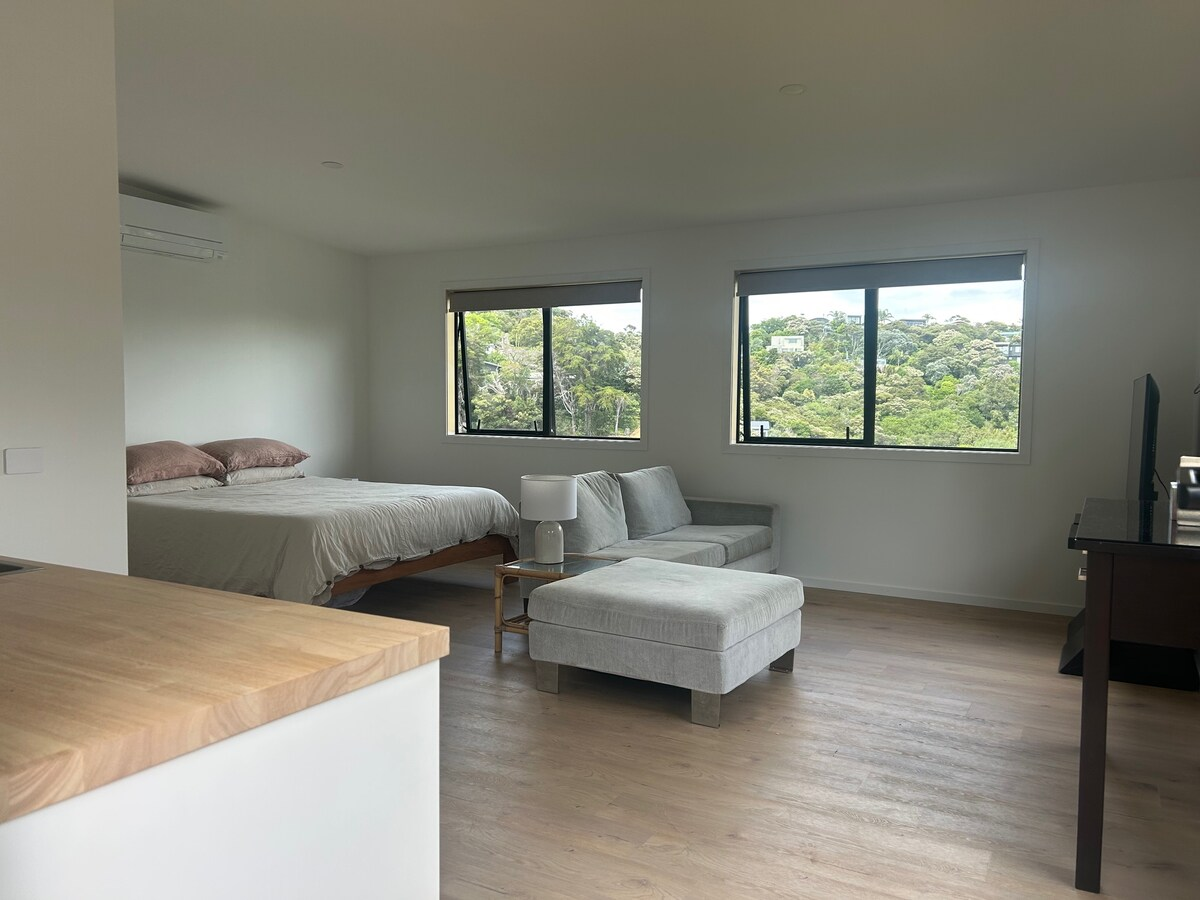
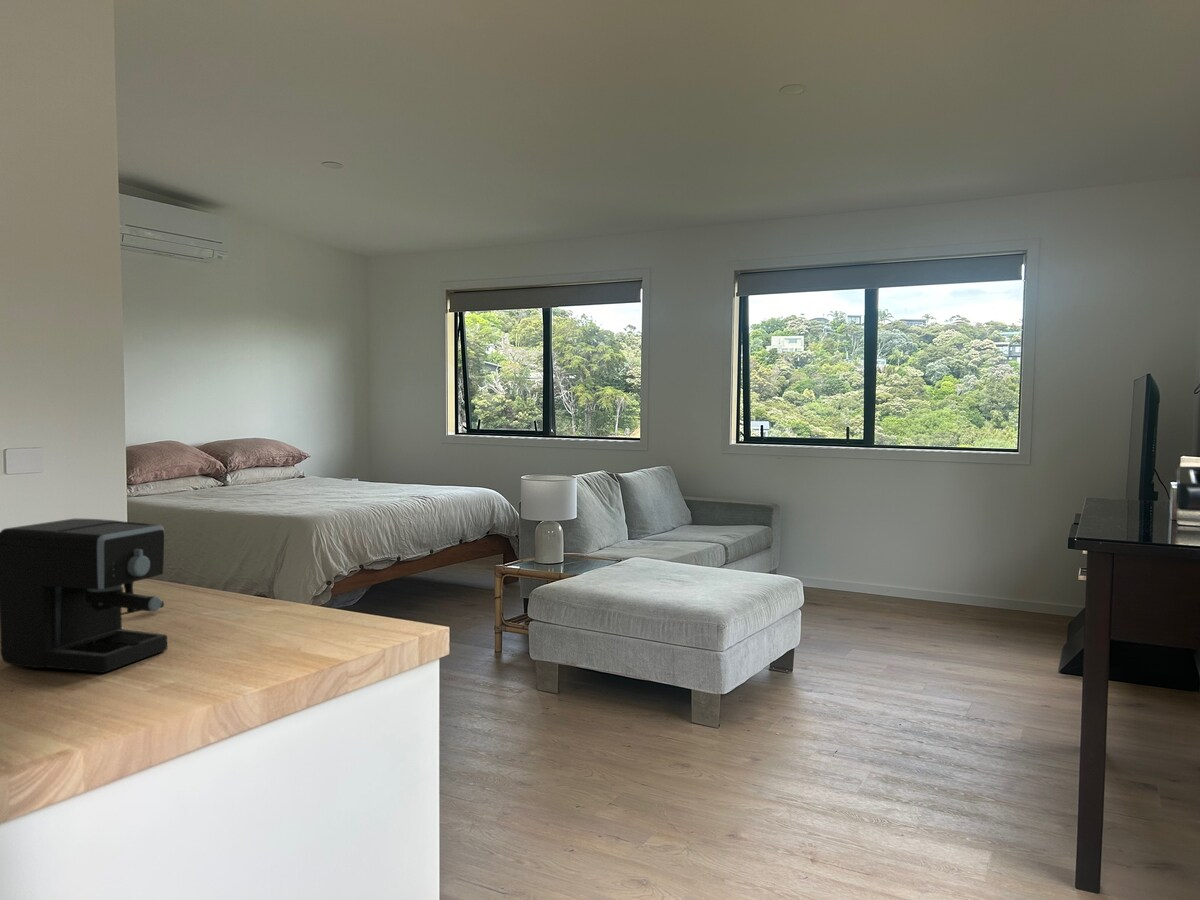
+ coffee maker (135, 577)
